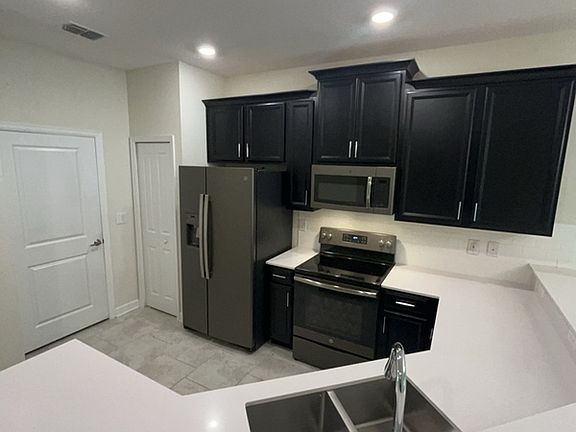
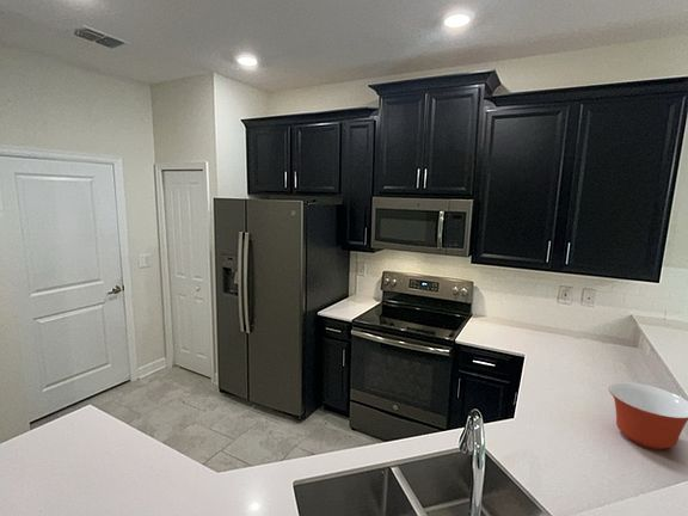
+ mixing bowl (647, 418)
